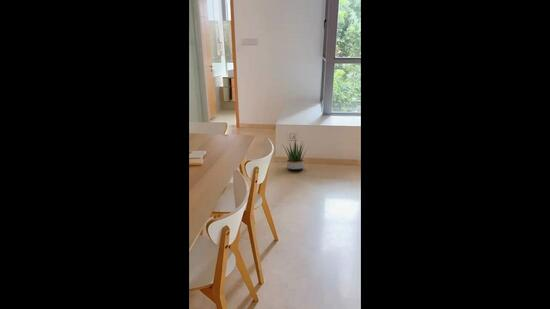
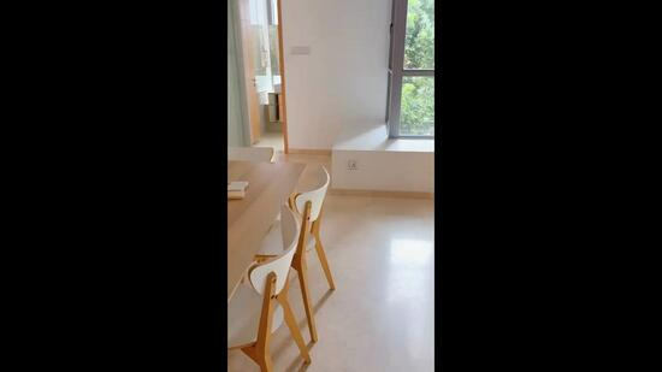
- potted plant (295, 154)
